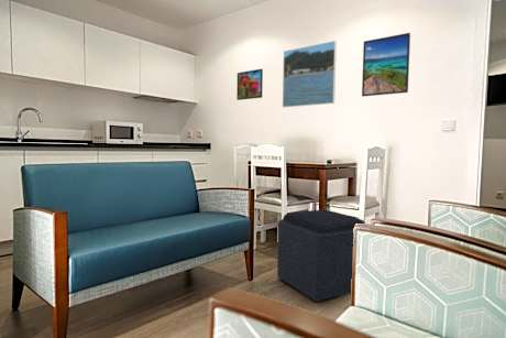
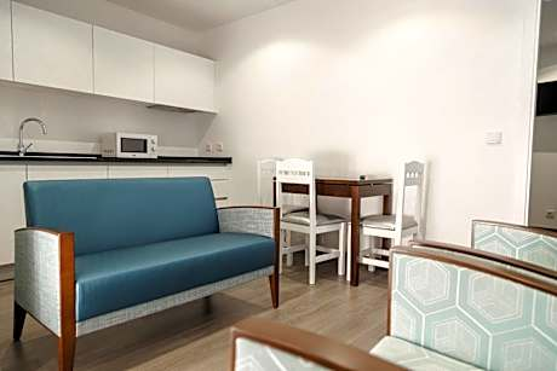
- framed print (385, 66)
- ottoman (321, 249)
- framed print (308, 76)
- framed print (249, 85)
